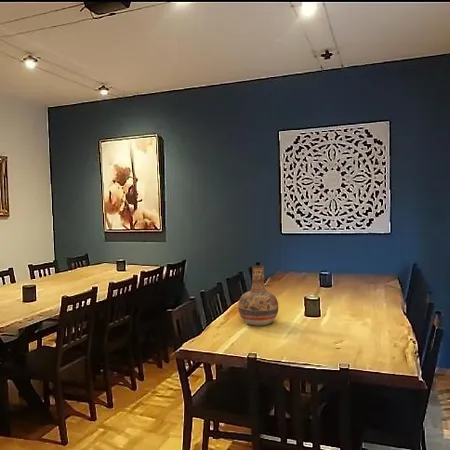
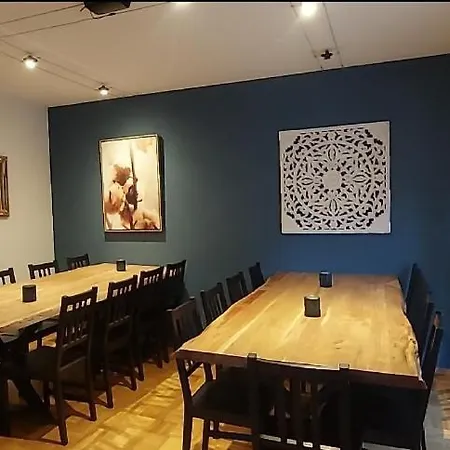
- vase (257, 294)
